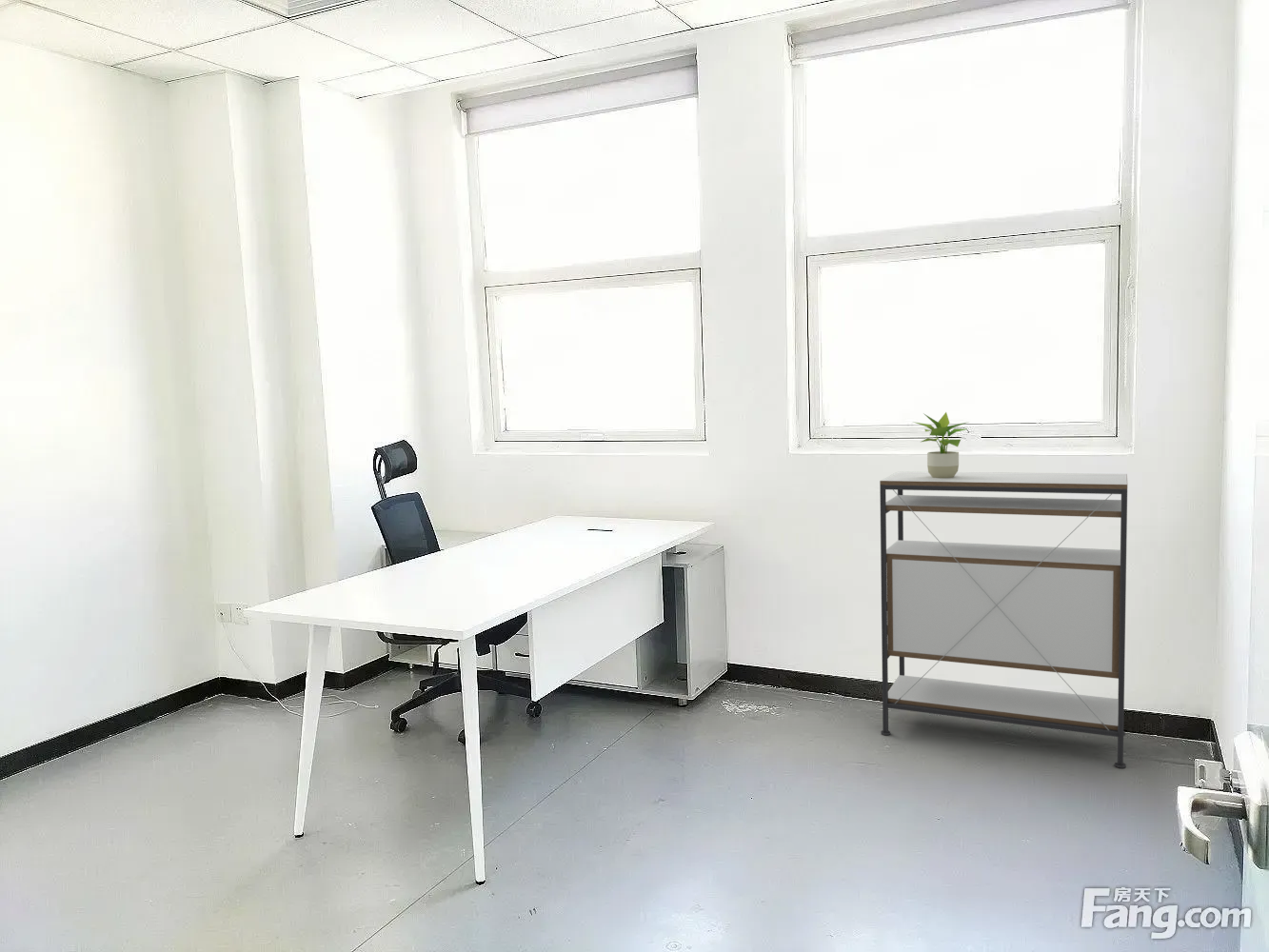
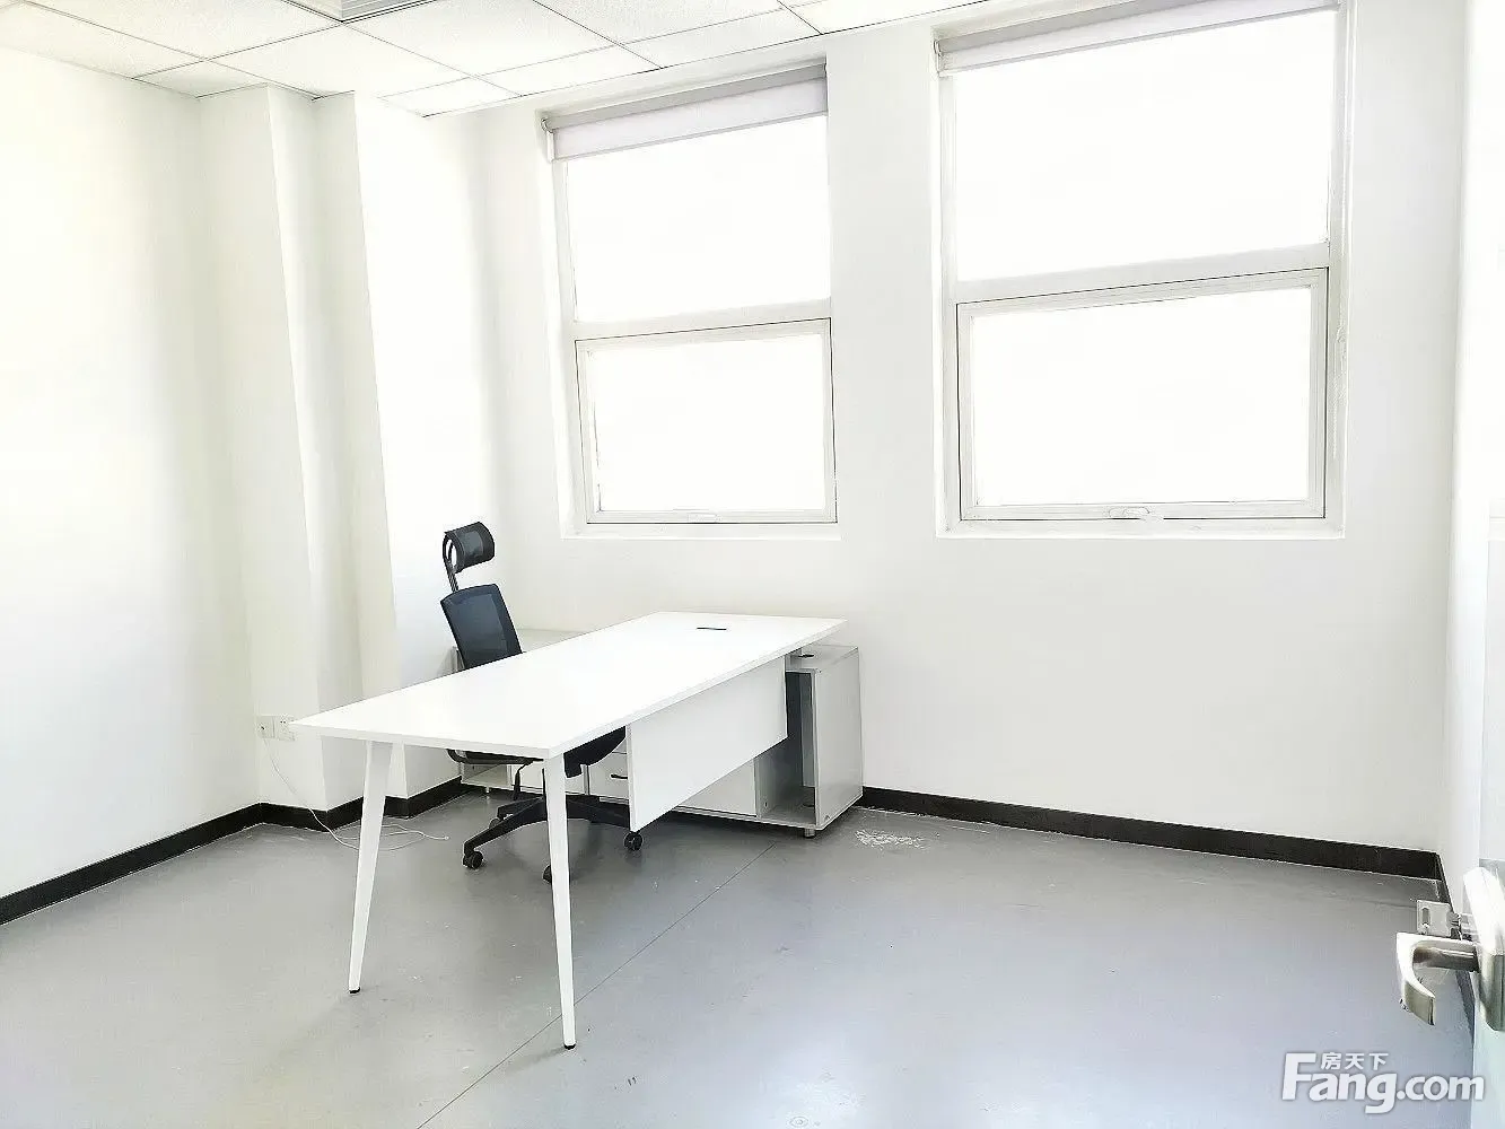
- shelving unit (1001, 607)
- potted plant (939, 445)
